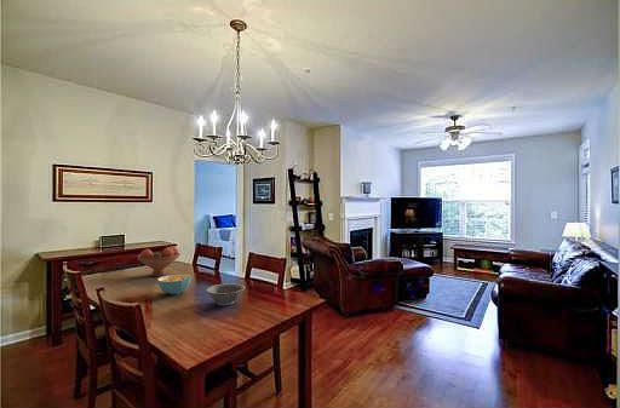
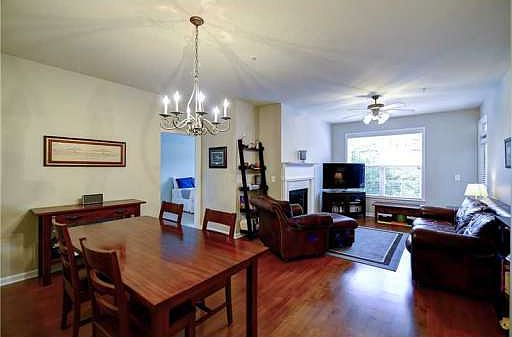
- fruit bowl (159, 260)
- cereal bowl (174, 285)
- decorative bowl (225, 295)
